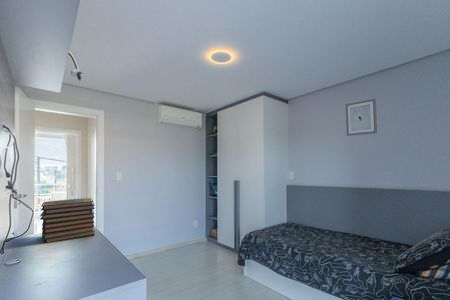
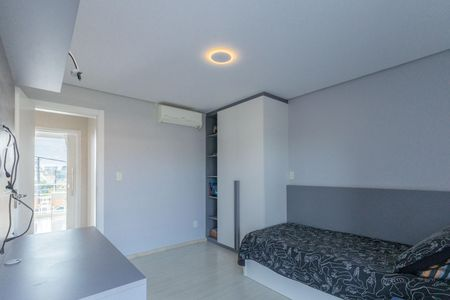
- book stack (68, 218)
- wall art (360, 118)
